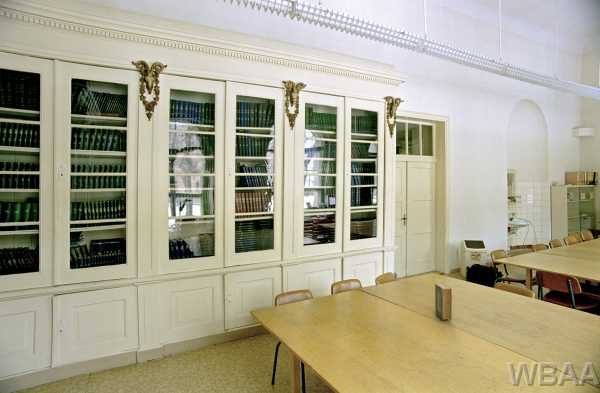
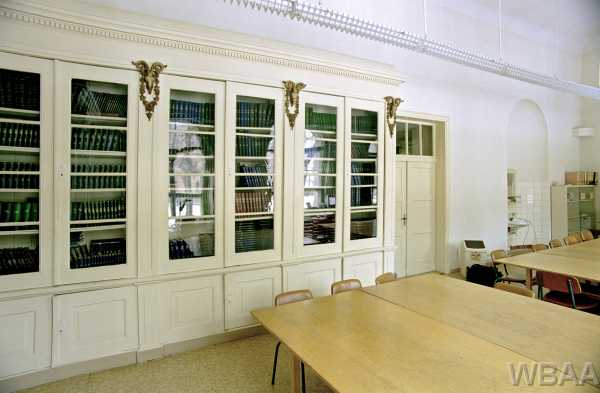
- hardback book (444, 301)
